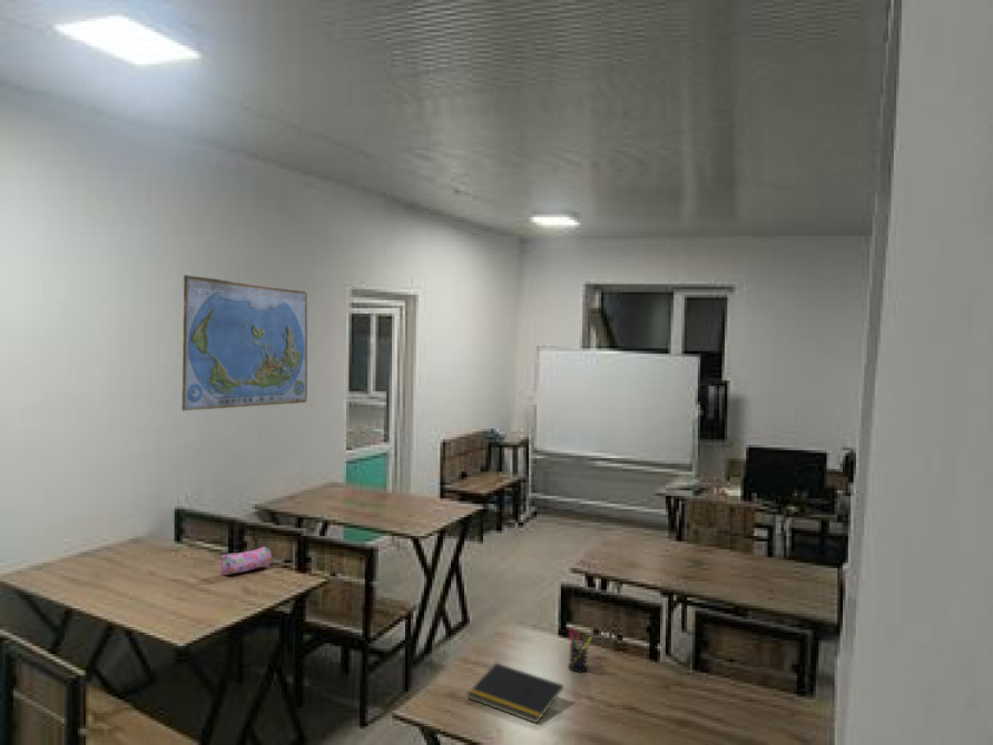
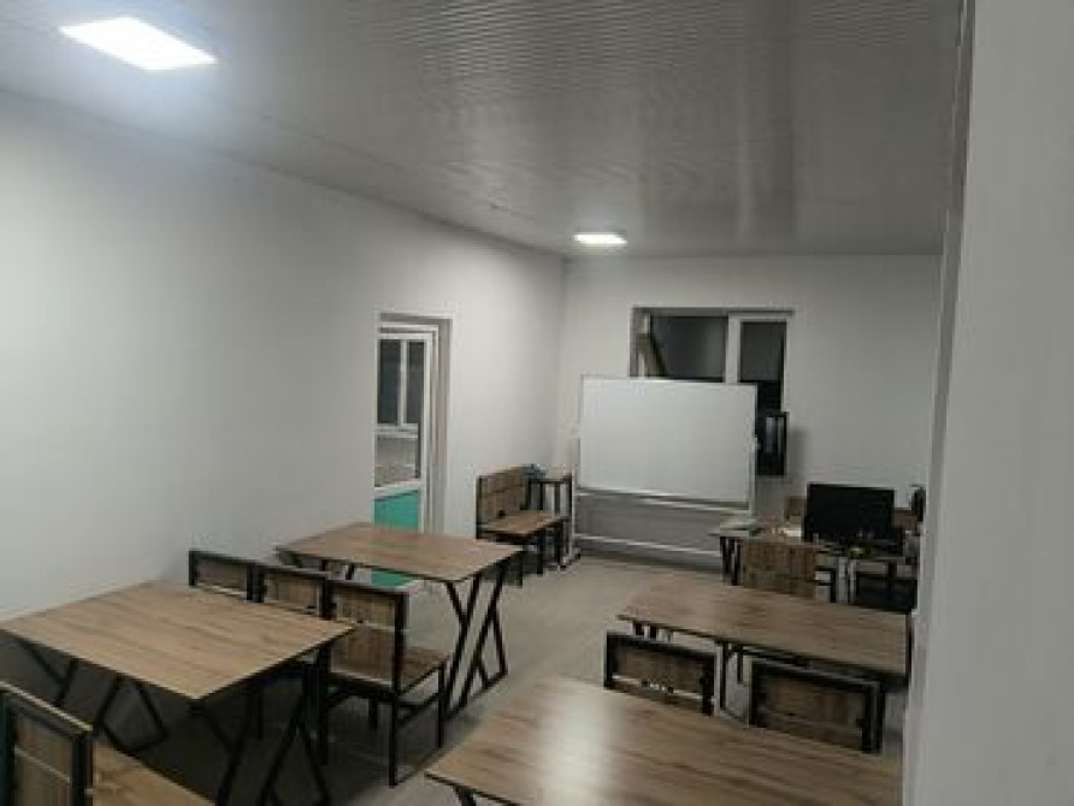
- pen holder (577, 649)
- pencil case (245, 560)
- notepad (514, 691)
- world map (252, 345)
